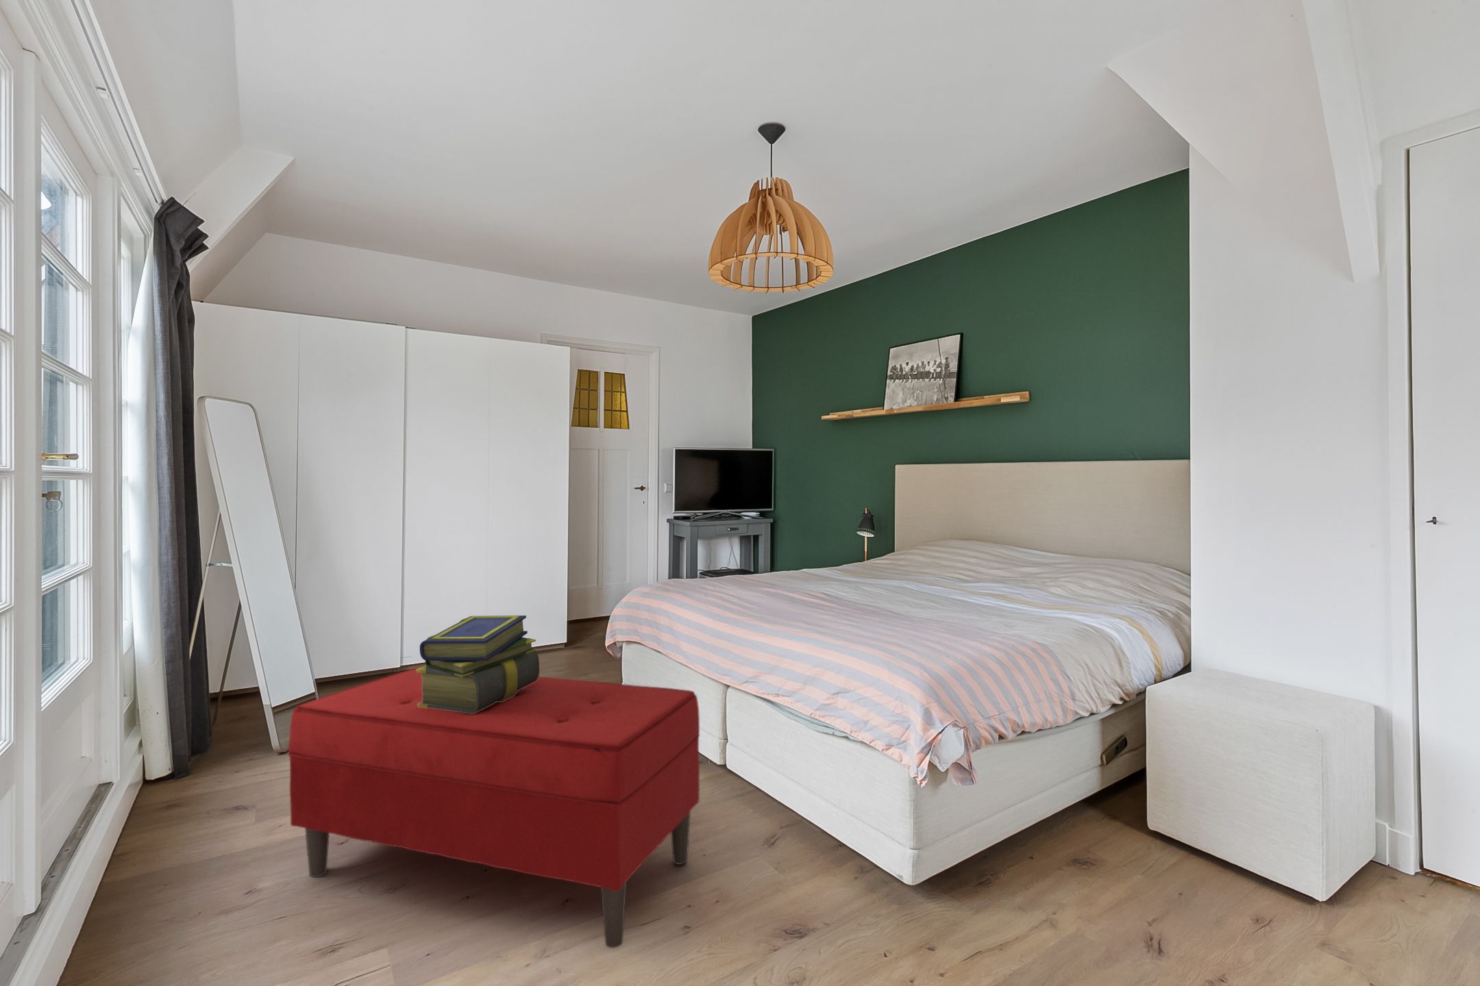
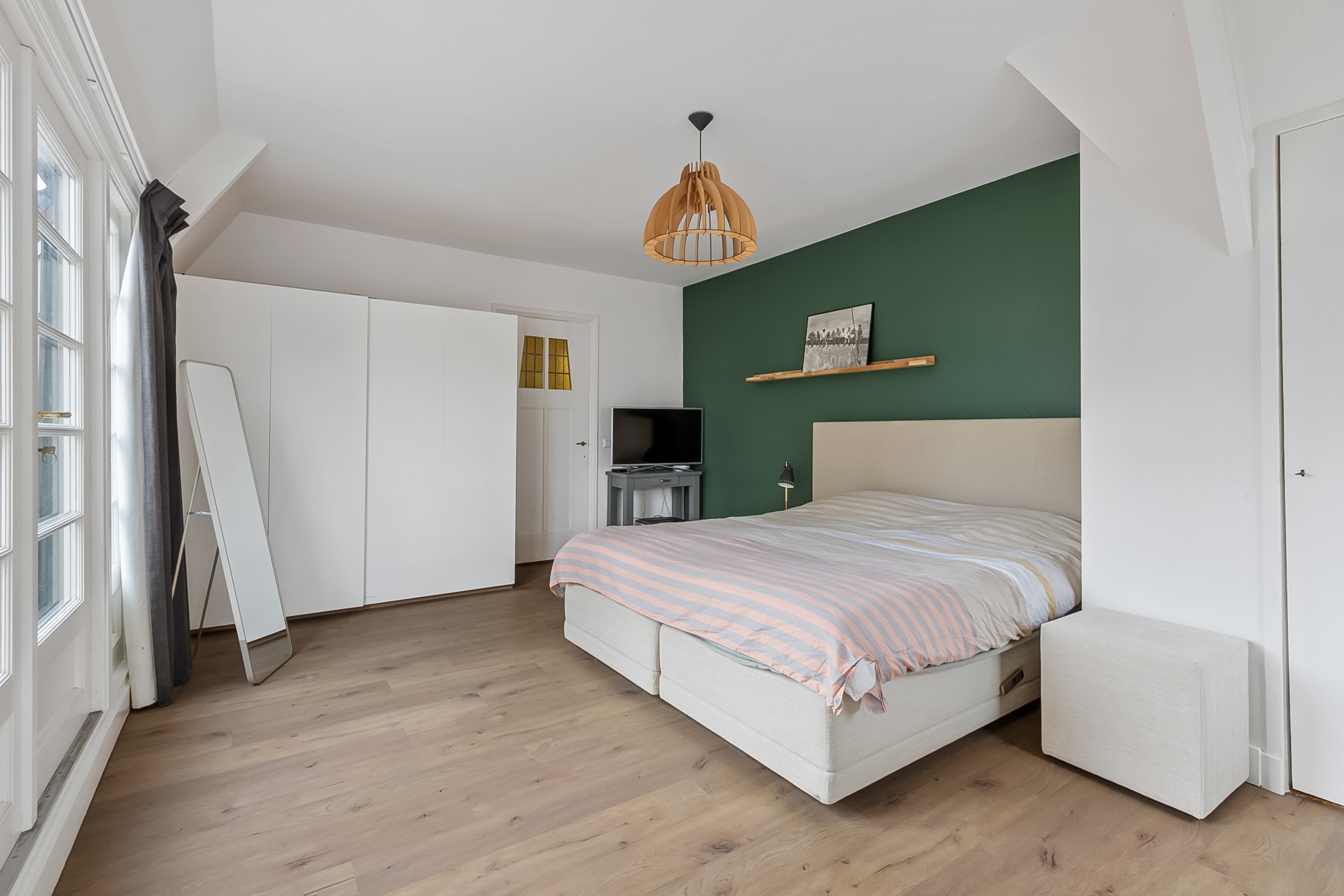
- stack of books (480, 659)
- bench (501, 782)
